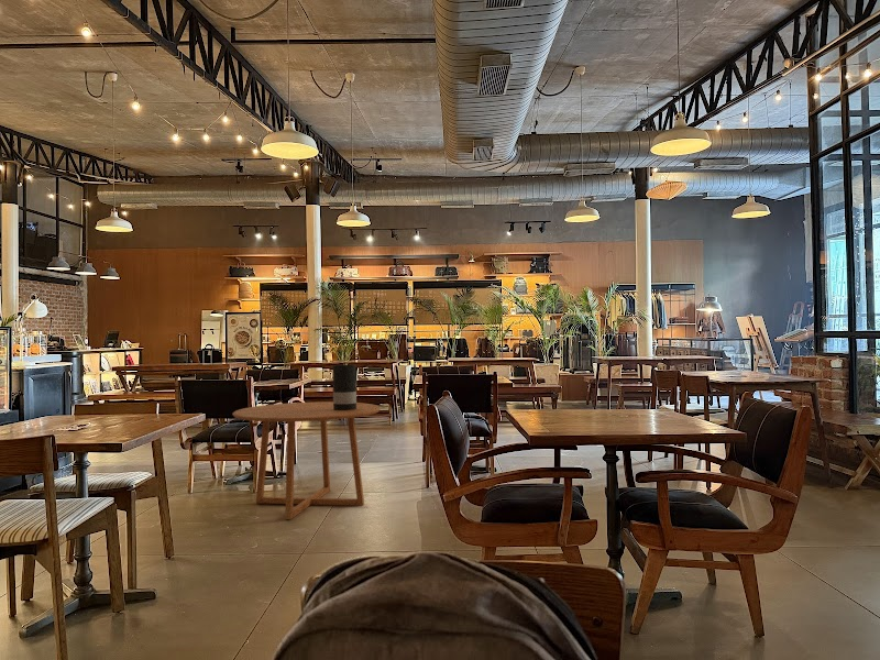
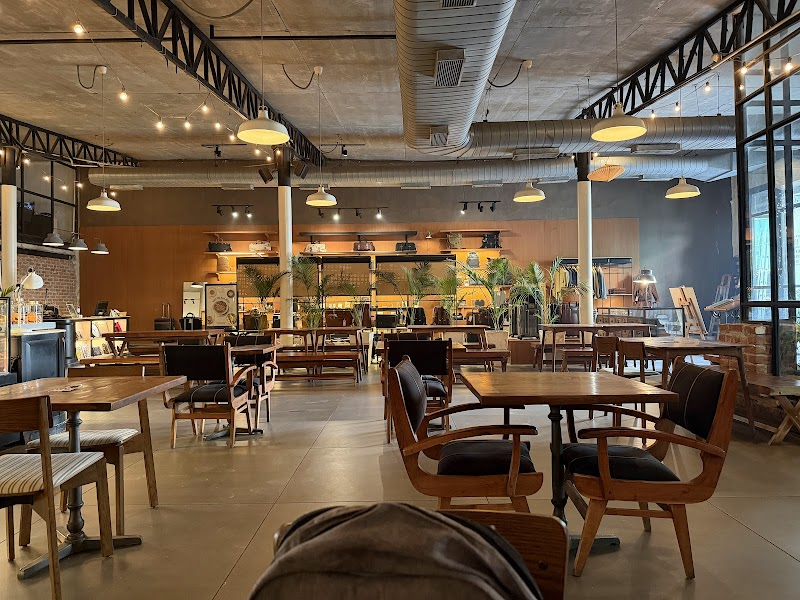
- dining table (322, 455)
- vase (344, 386)
